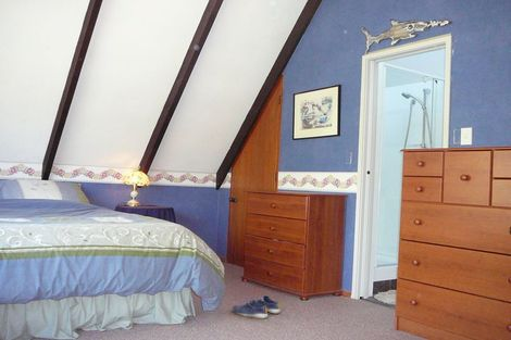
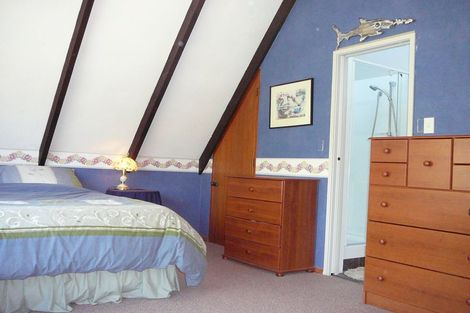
- shoe (256, 304)
